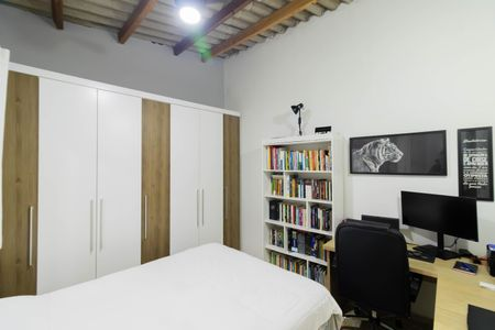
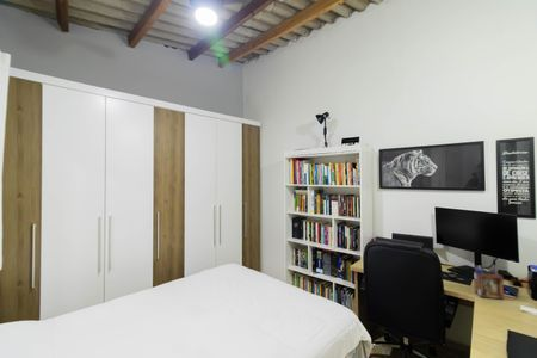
+ desk organizer (488, 279)
